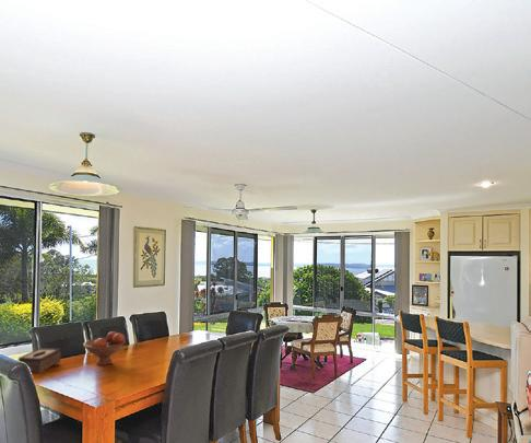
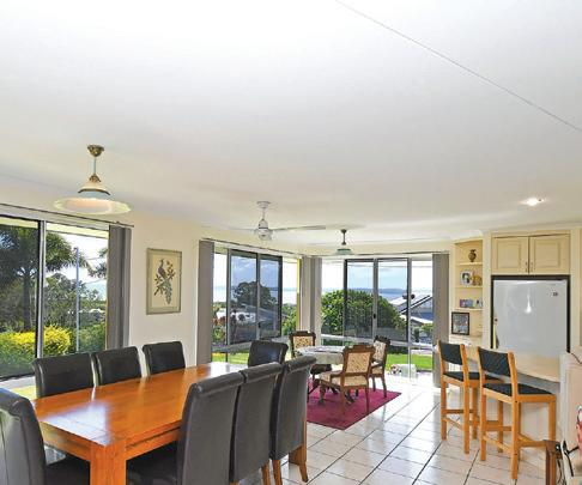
- fruit bowl (104, 348)
- tissue box (39, 360)
